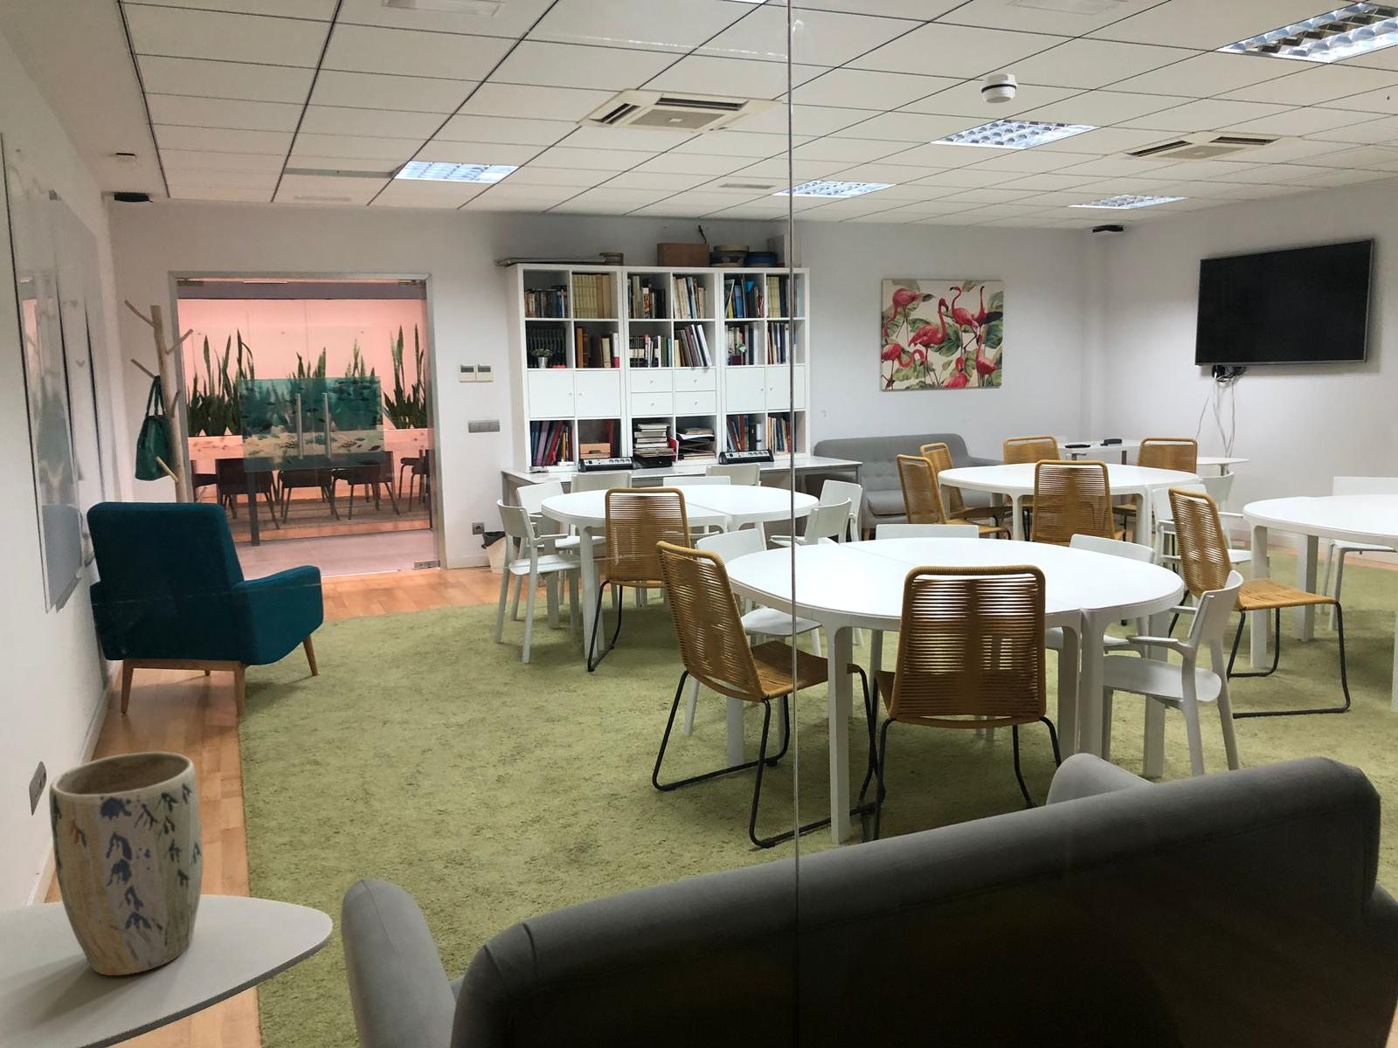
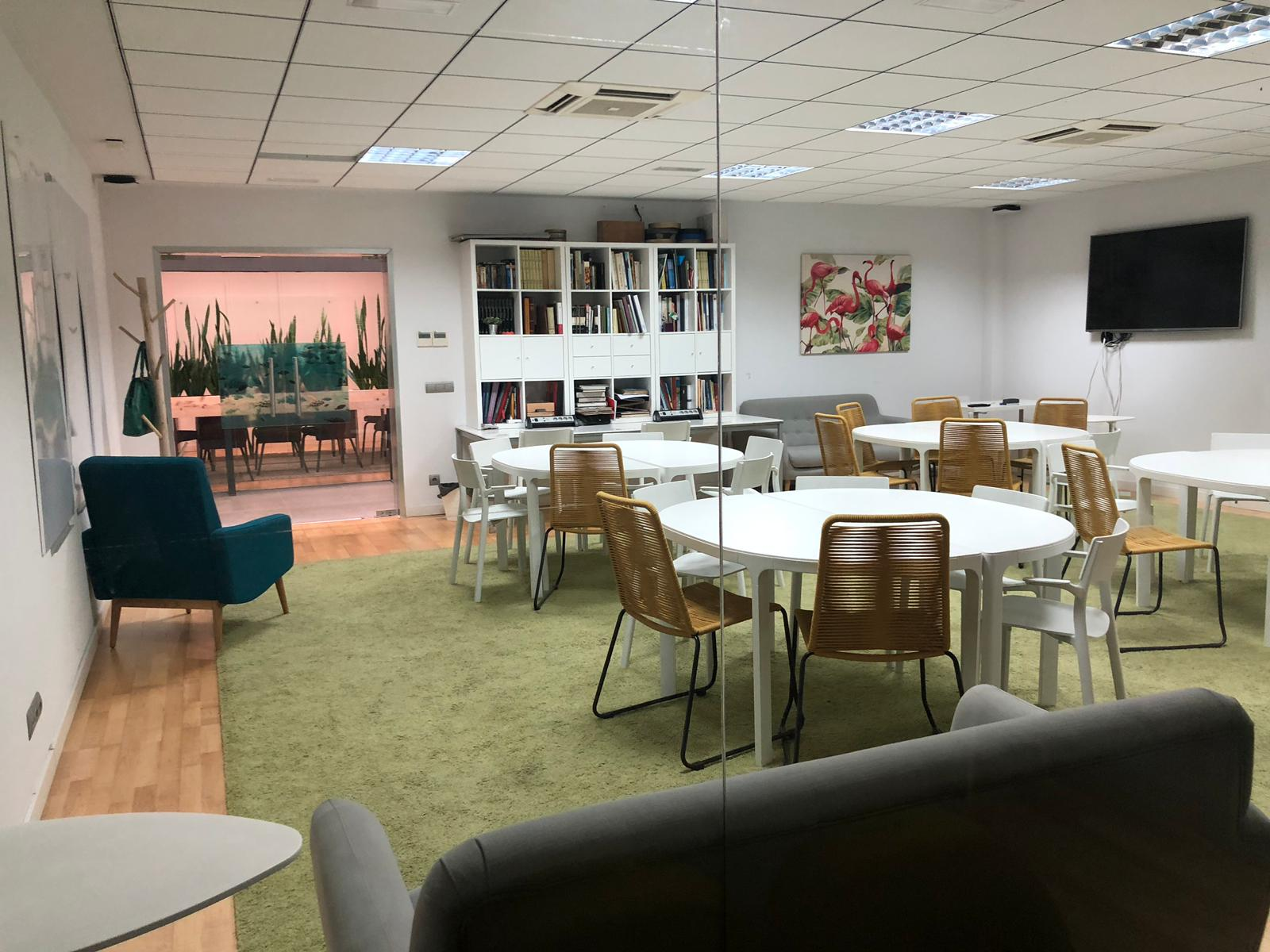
- smoke detector (998, 89)
- plant pot (132, 863)
